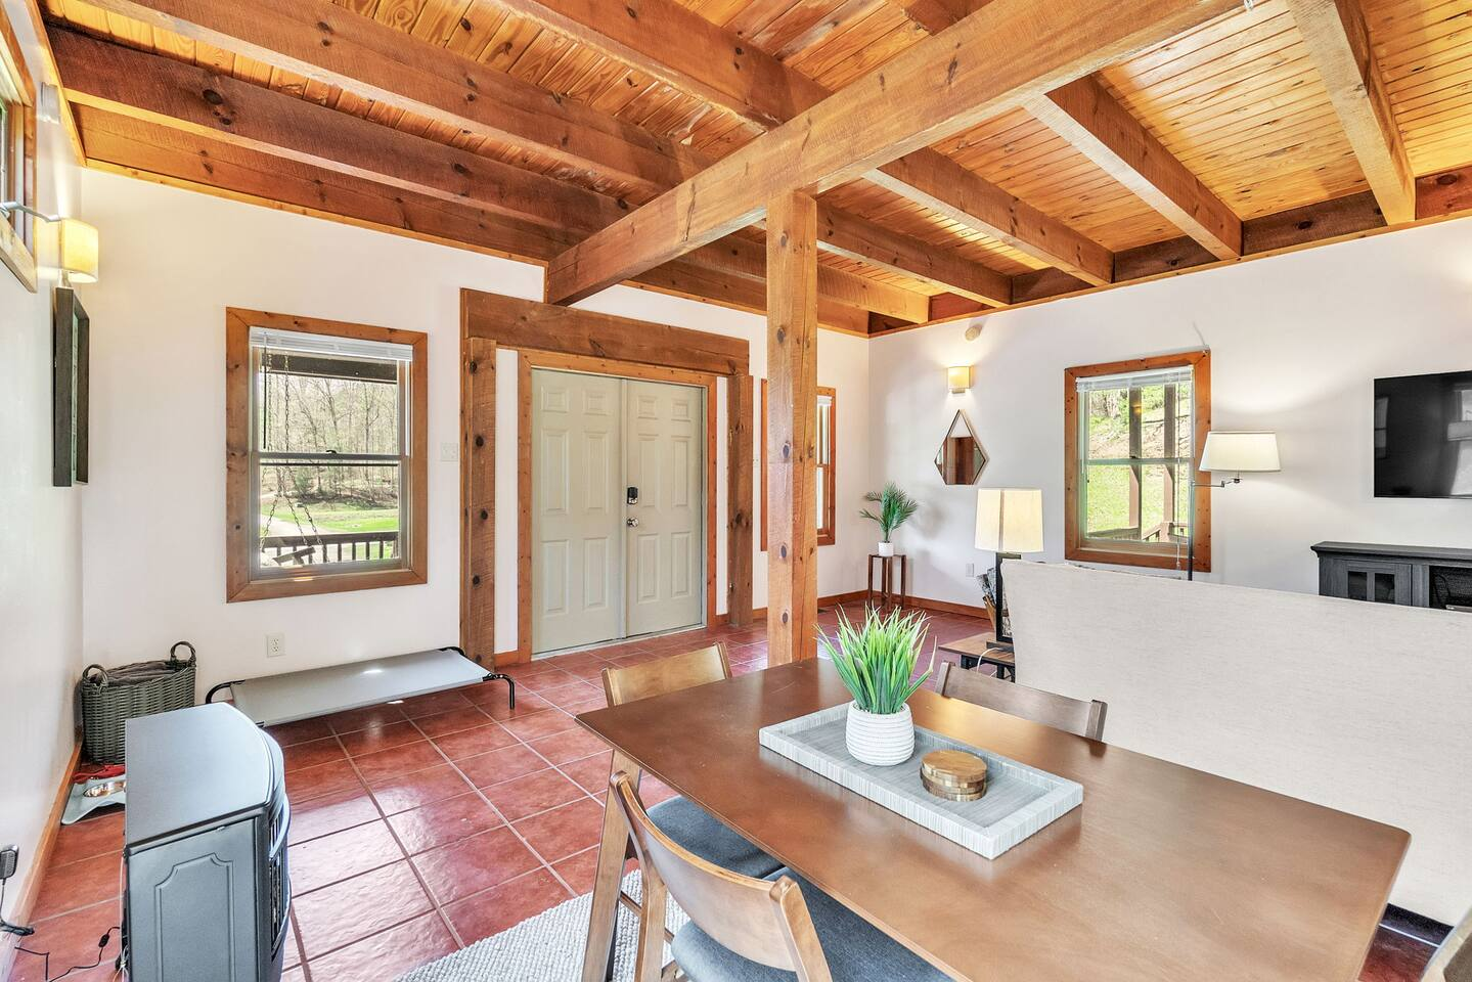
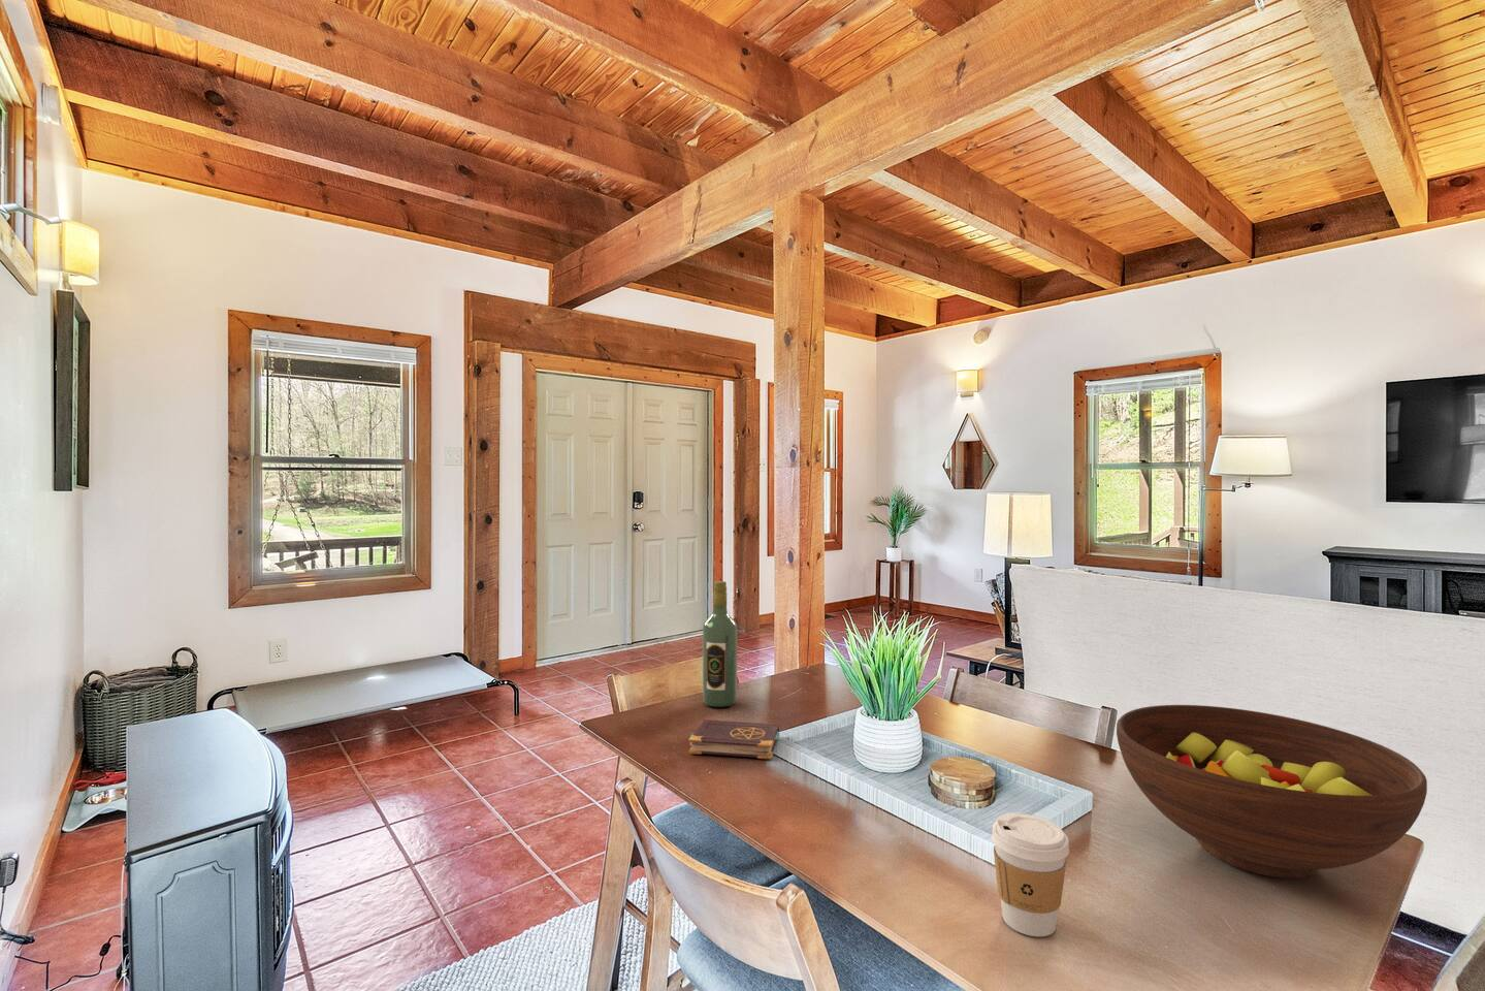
+ fruit bowl (1254, 797)
+ wine bottle (720, 643)
+ coffee cup (1028, 873)
+ book (735, 737)
